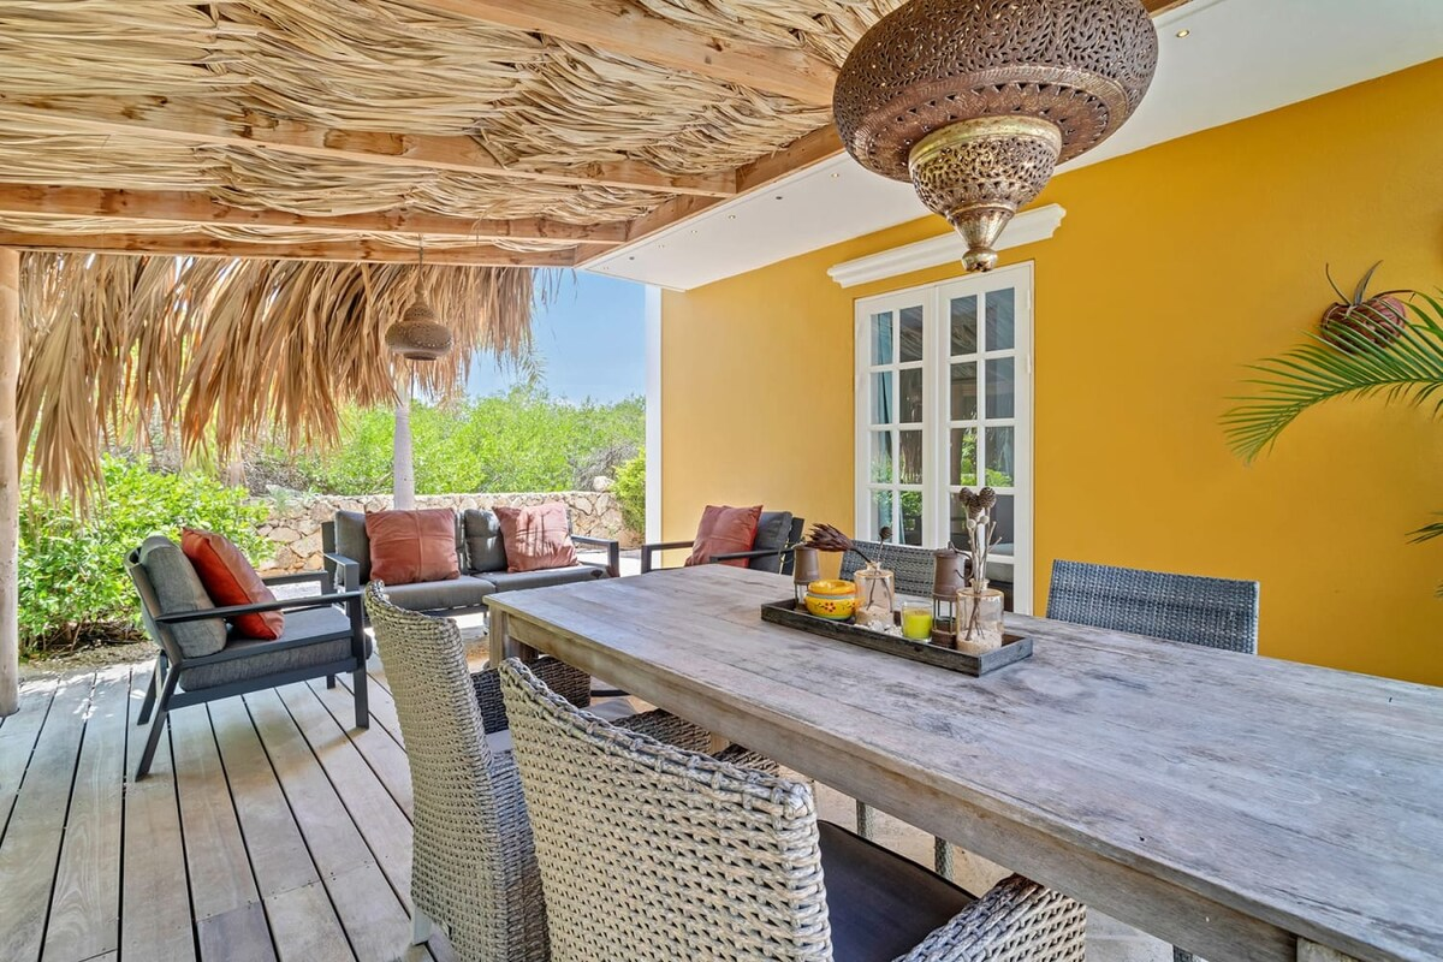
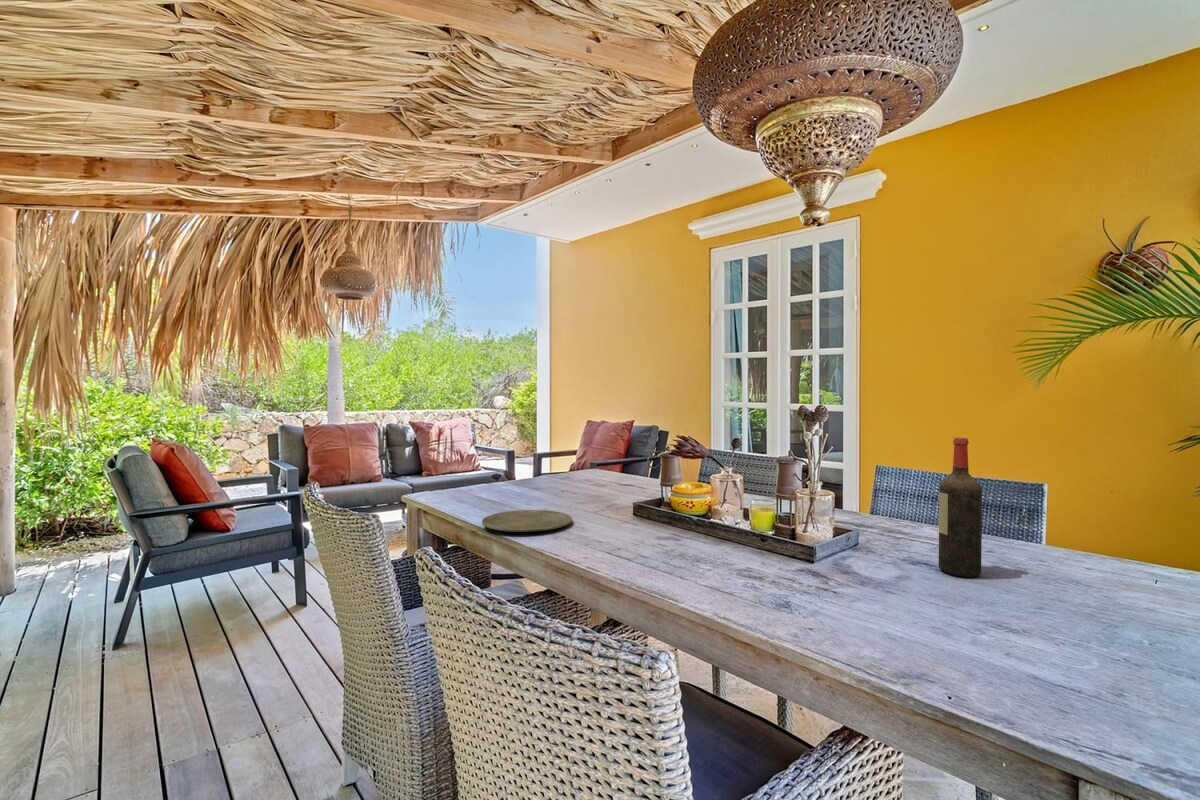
+ wine bottle (960, 505)
+ plate (527, 521)
